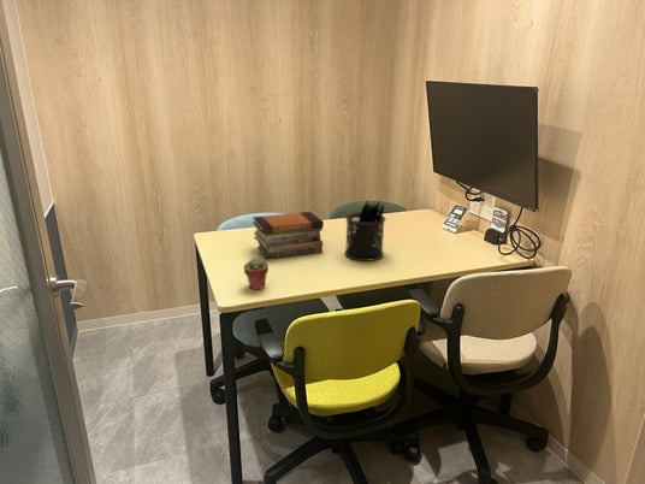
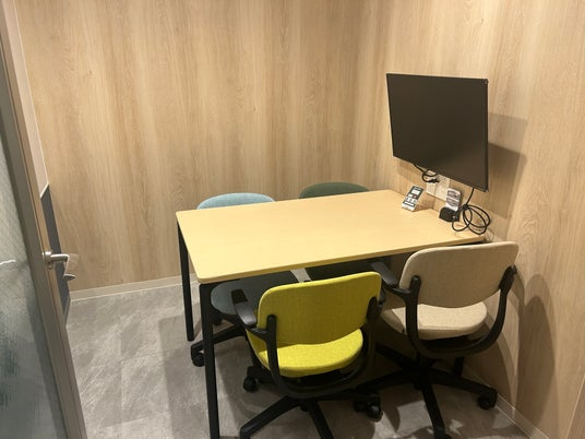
- book stack (288, 234)
- potted succulent (256, 271)
- pen holder (365, 226)
